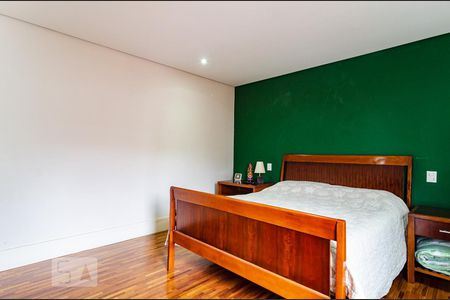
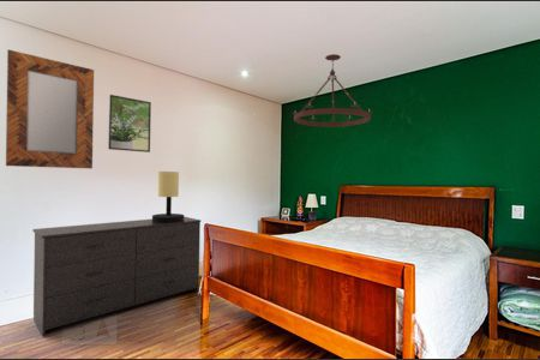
+ table lamp (168, 196)
+ dresser (127, 264)
+ home mirror (53, 114)
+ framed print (130, 124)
+ chandelier (332, 89)
